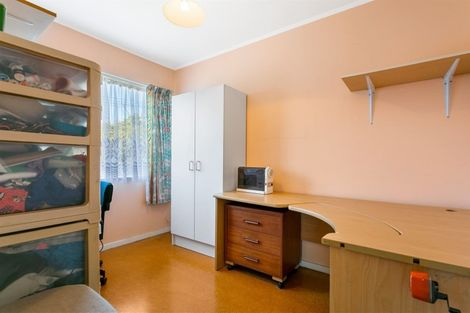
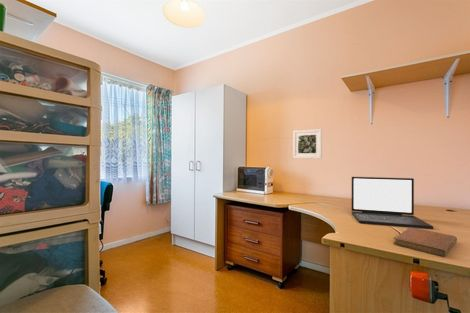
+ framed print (307, 144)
+ notebook (425, 239)
+ laptop (387, 199)
